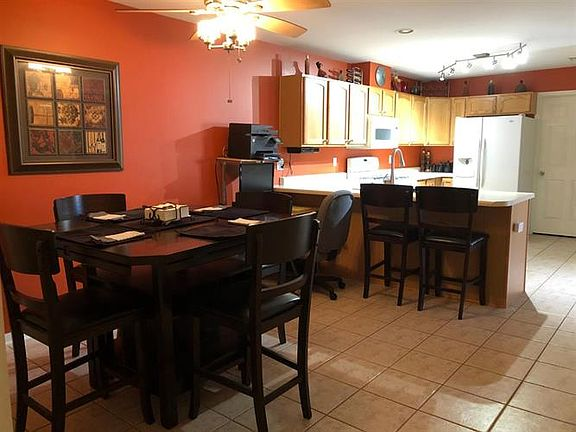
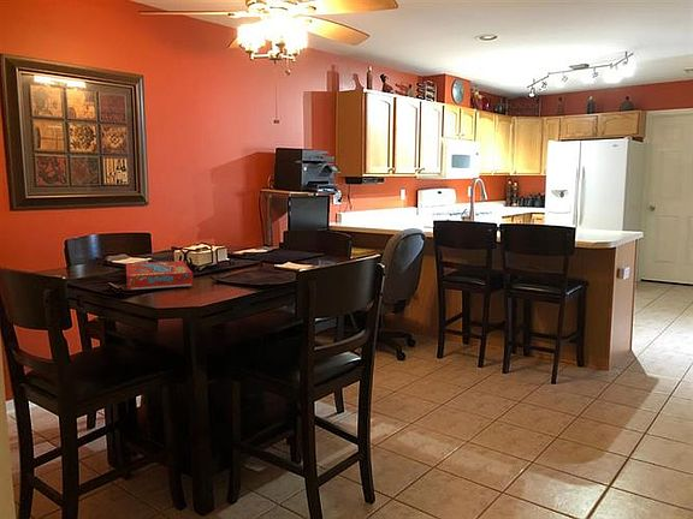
+ snack box (158, 274)
